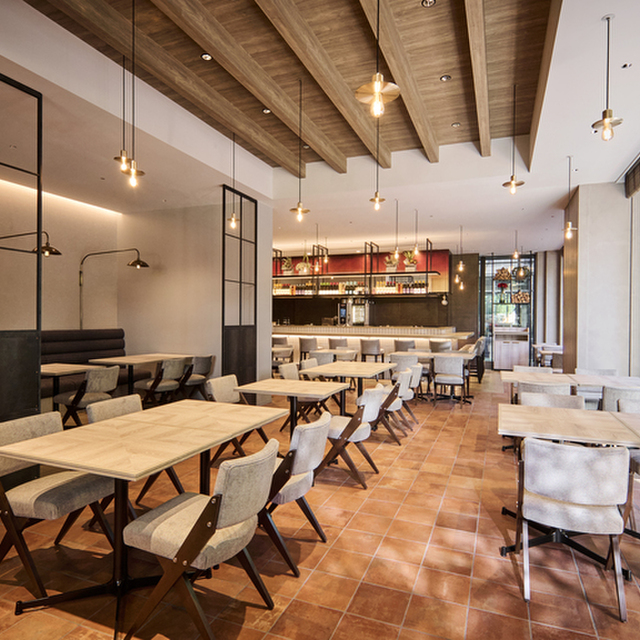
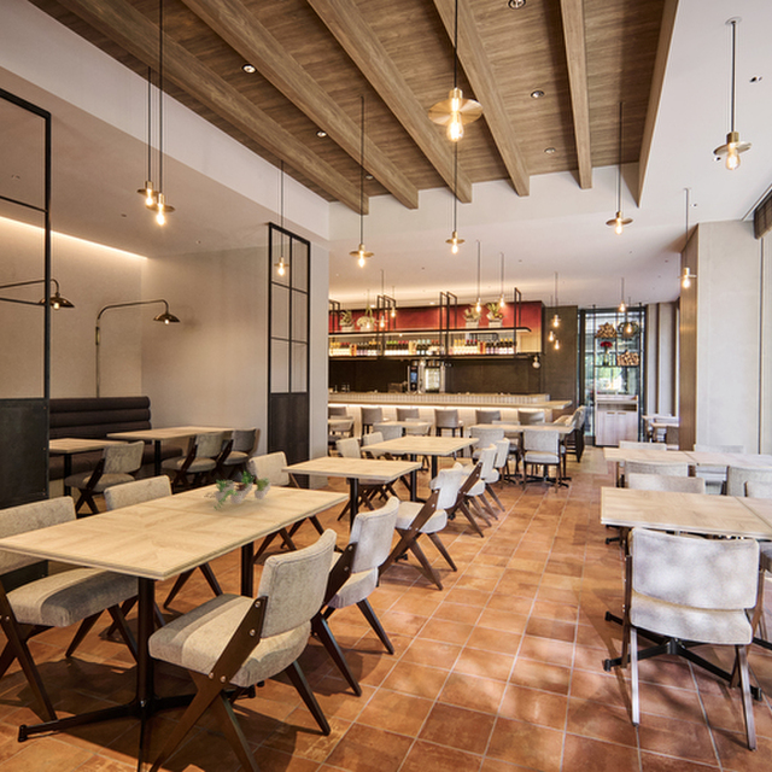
+ succulent plant (233, 486)
